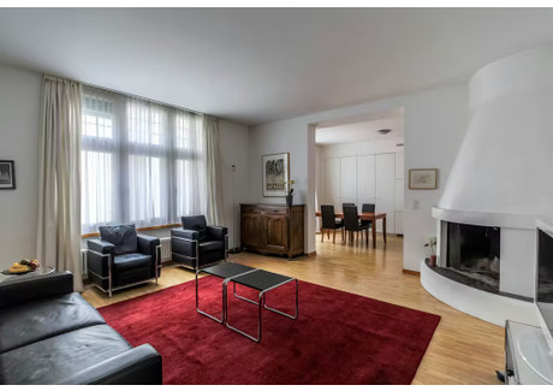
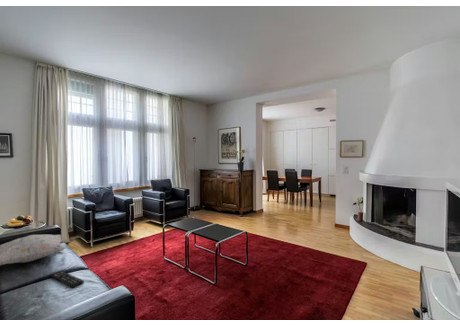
+ decorative pillow (31, 248)
+ remote control (66, 278)
